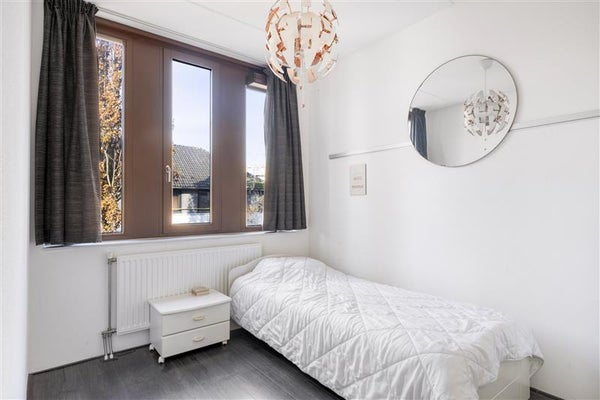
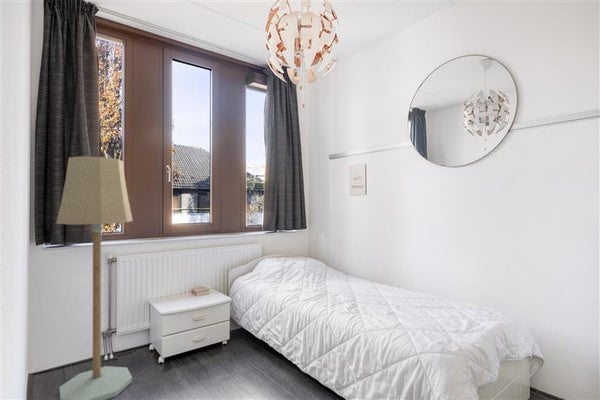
+ floor lamp (96, 273)
